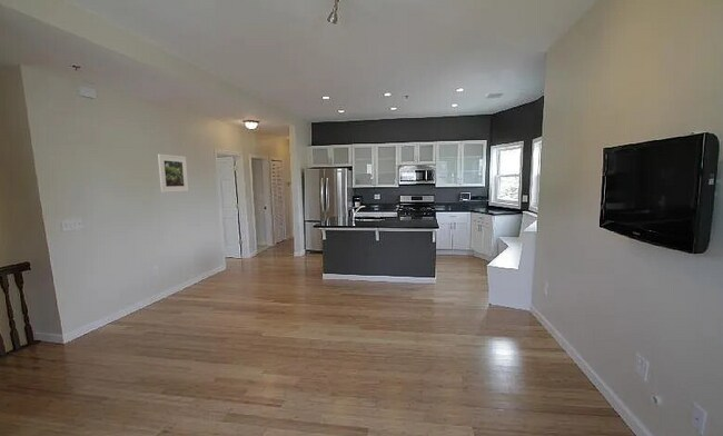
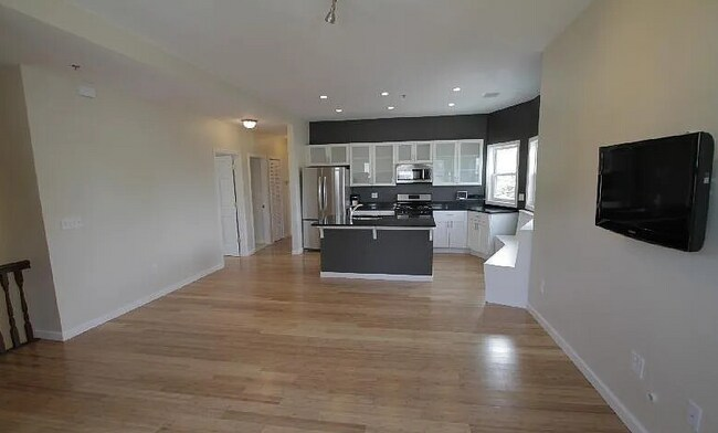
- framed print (174, 174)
